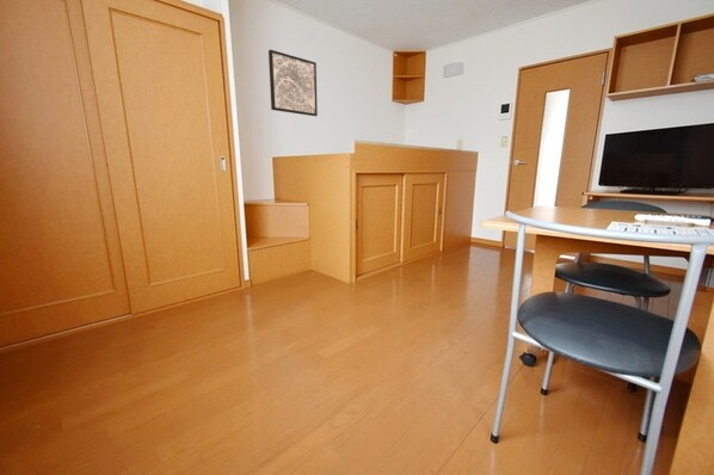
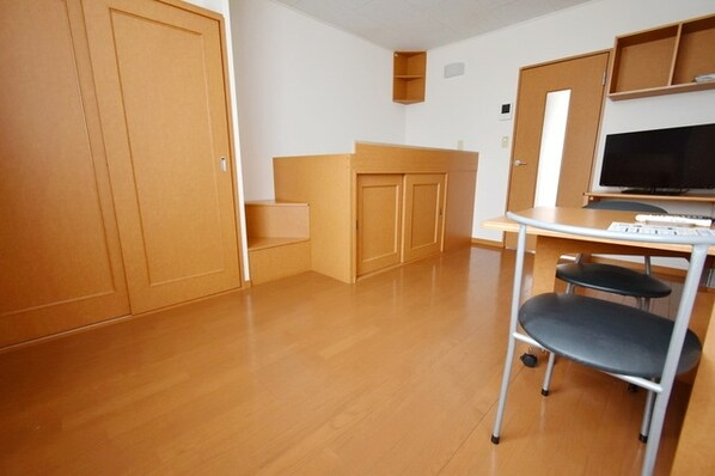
- wall art (294, 85)
